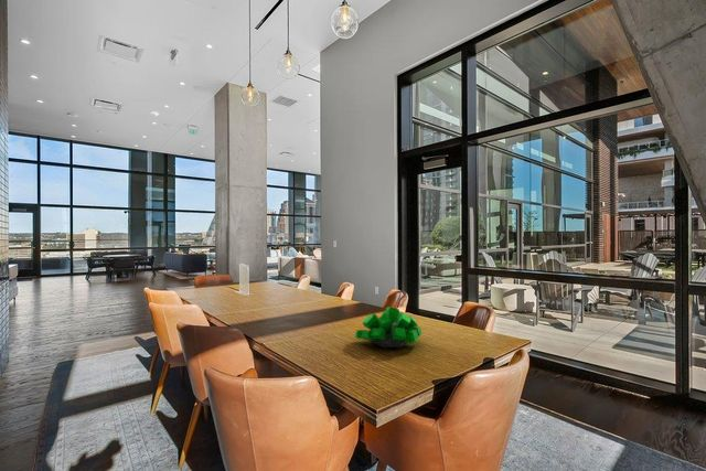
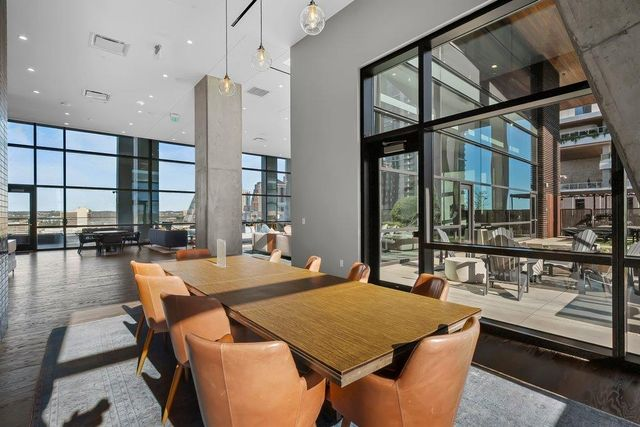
- plant (391, 325)
